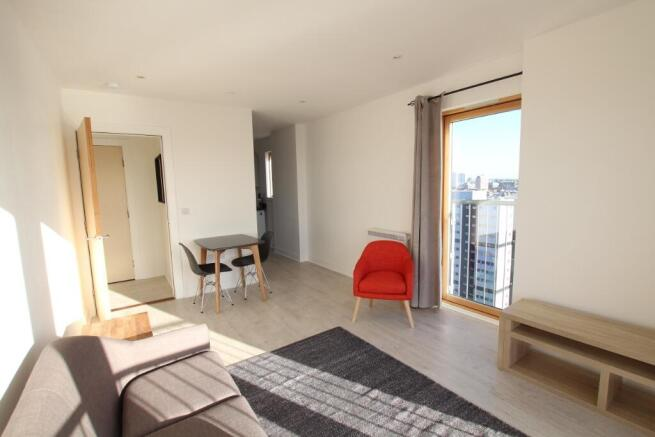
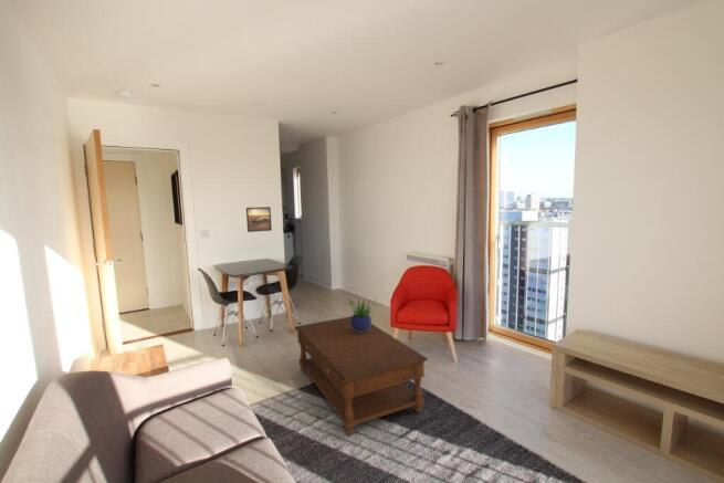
+ coffee table (353, 364)
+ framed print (259, 219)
+ potted plant (363, 313)
